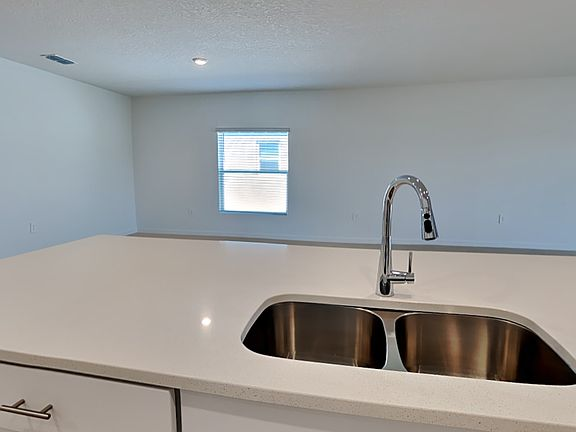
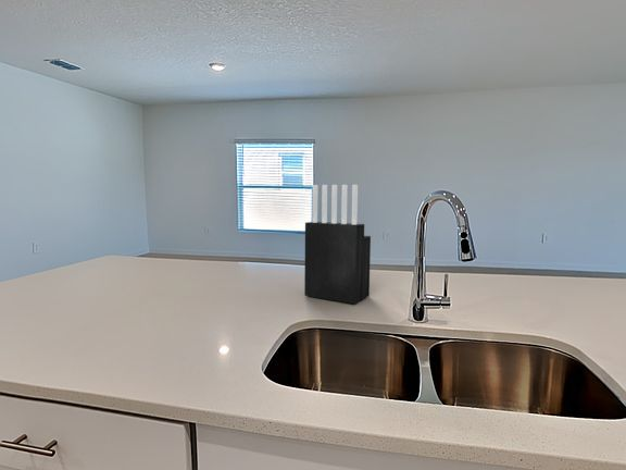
+ knife block (339, 240)
